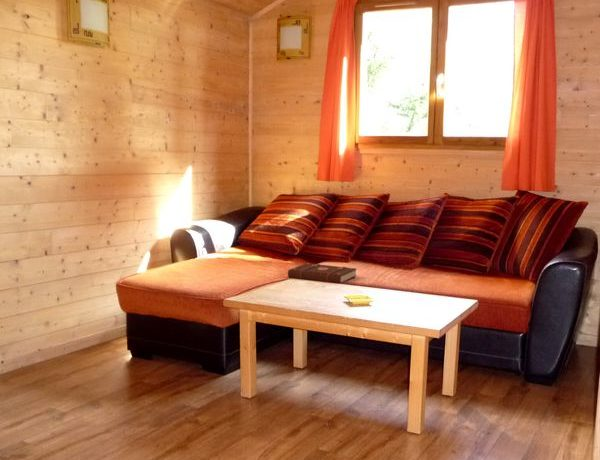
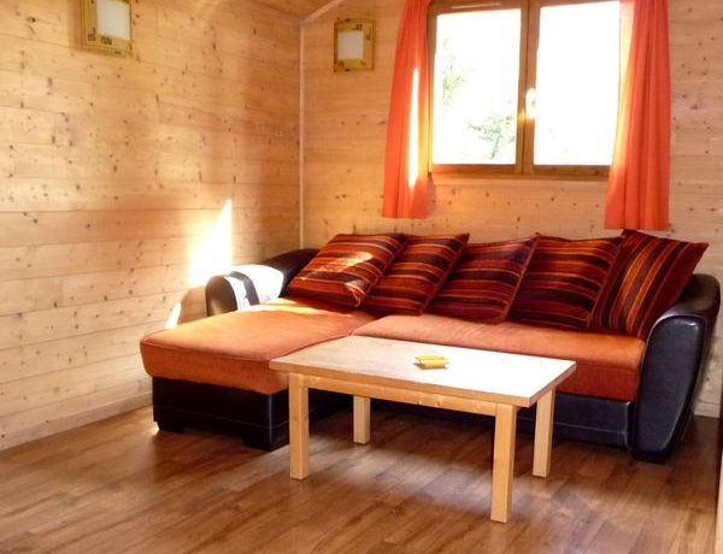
- book (322, 272)
